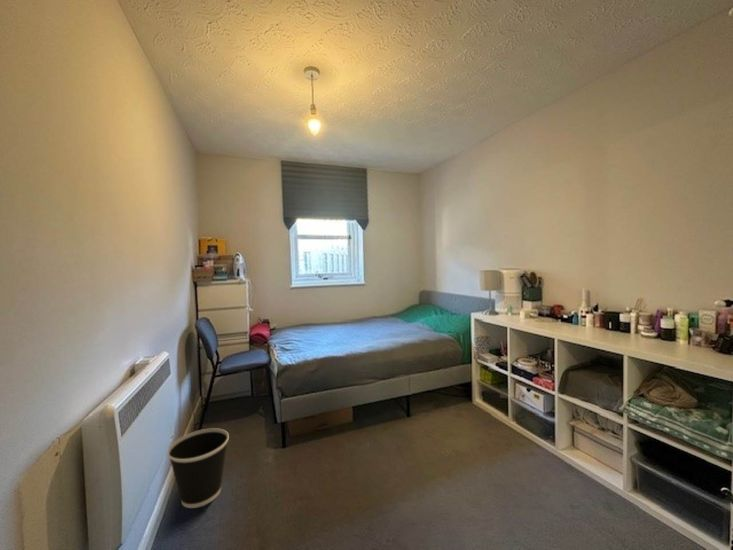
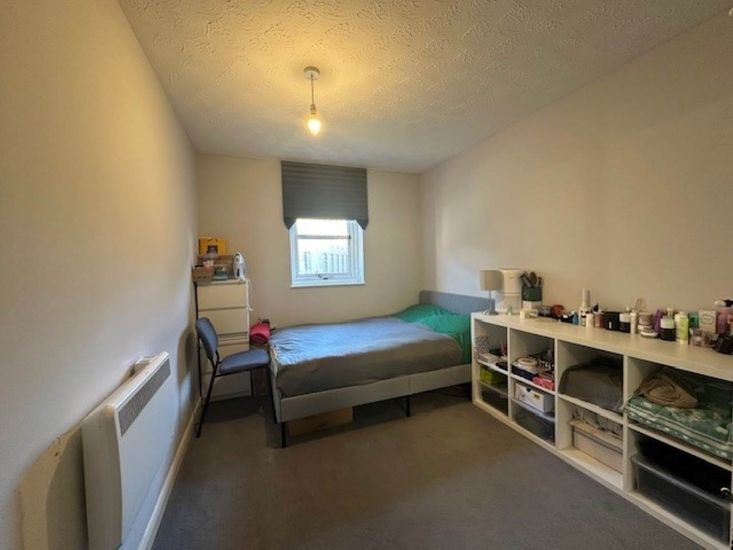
- wastebasket (200, 468)
